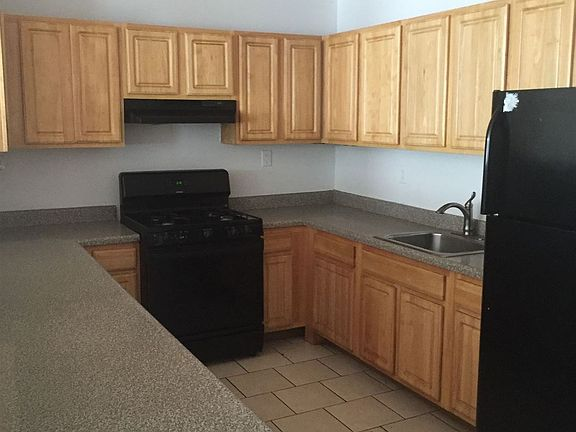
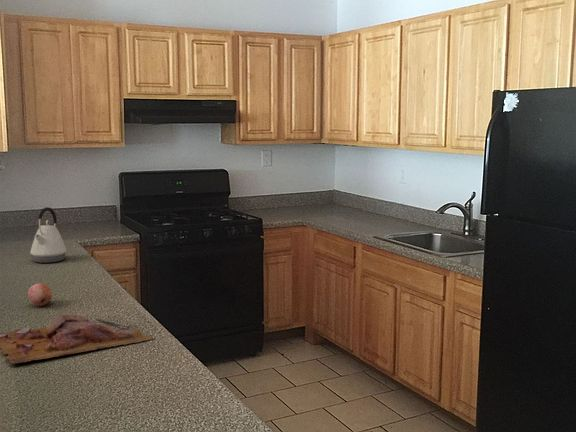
+ fruit (39, 294)
+ kettle (47, 234)
+ cutting board (72, 328)
